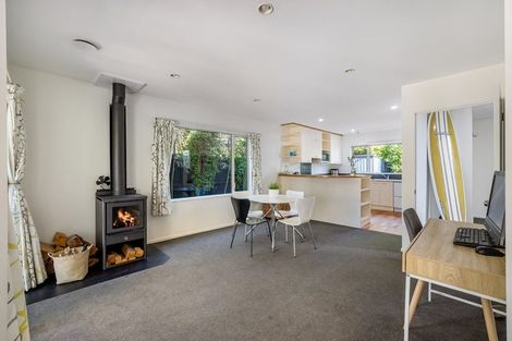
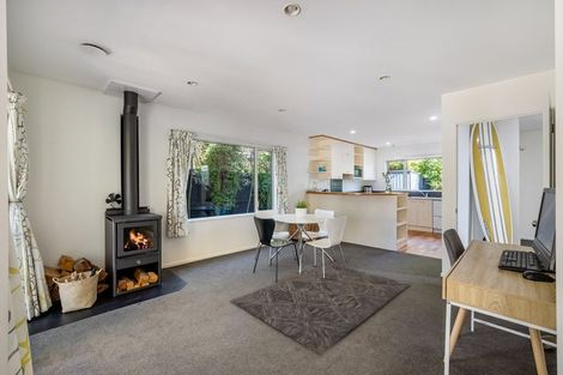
+ rug (326, 291)
